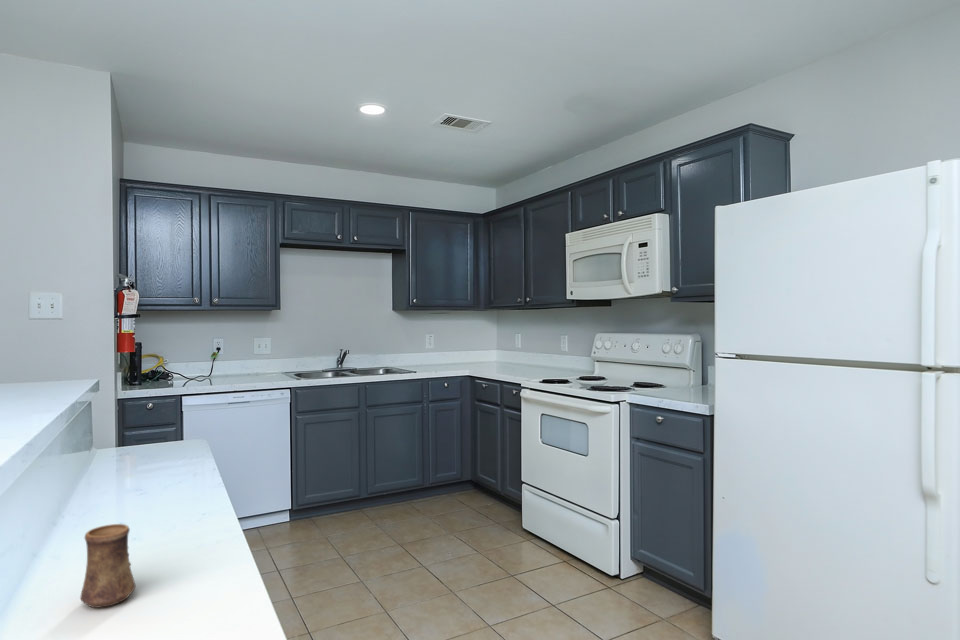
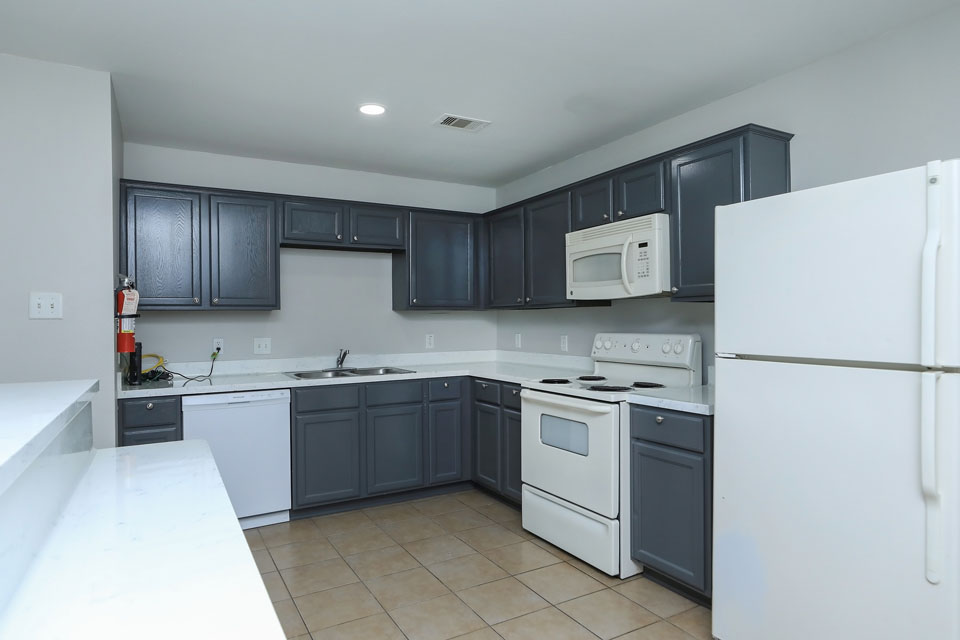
- cup (108, 564)
